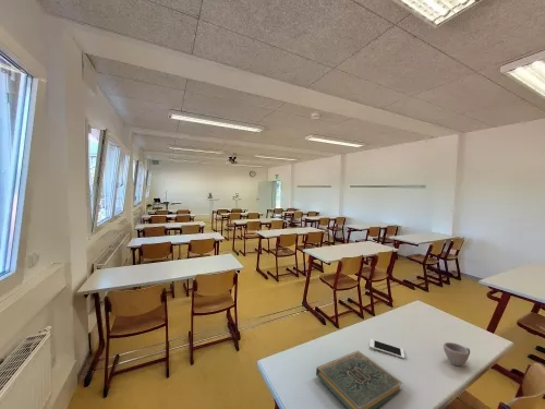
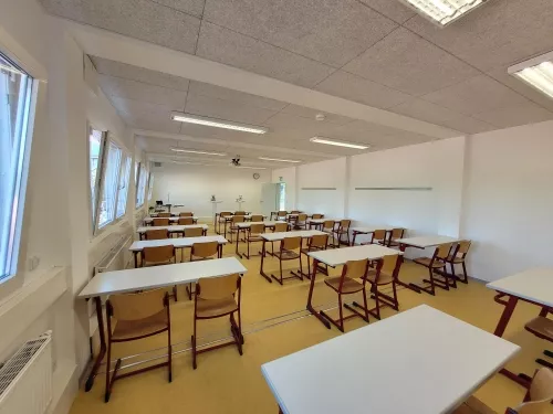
- book (358, 378)
- cup (458, 354)
- cell phone (386, 348)
